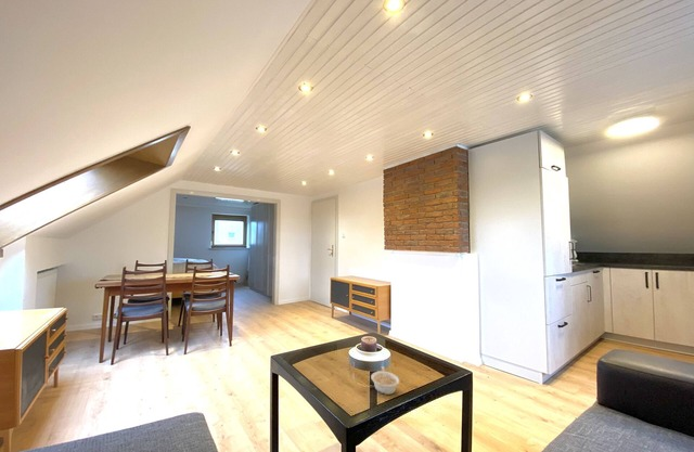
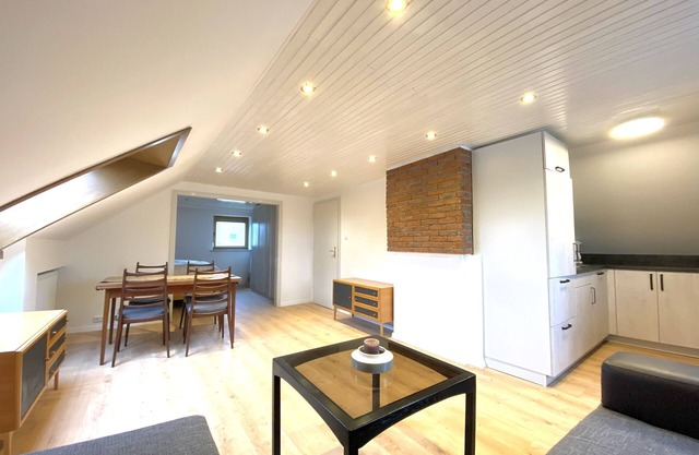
- legume (384, 382)
